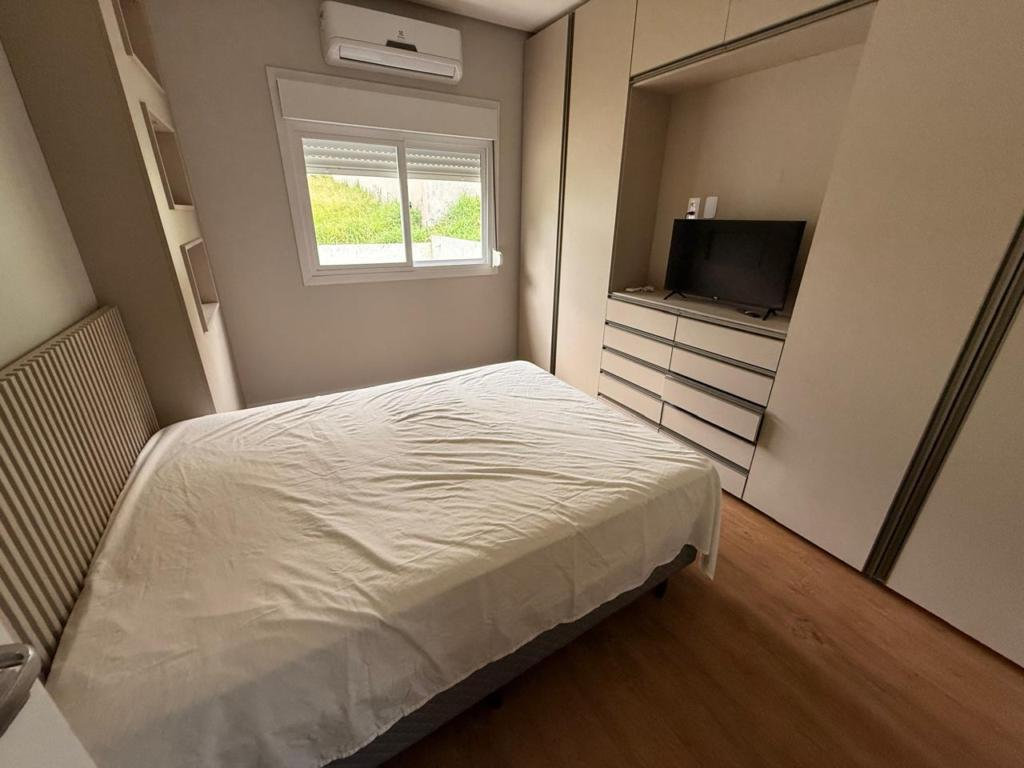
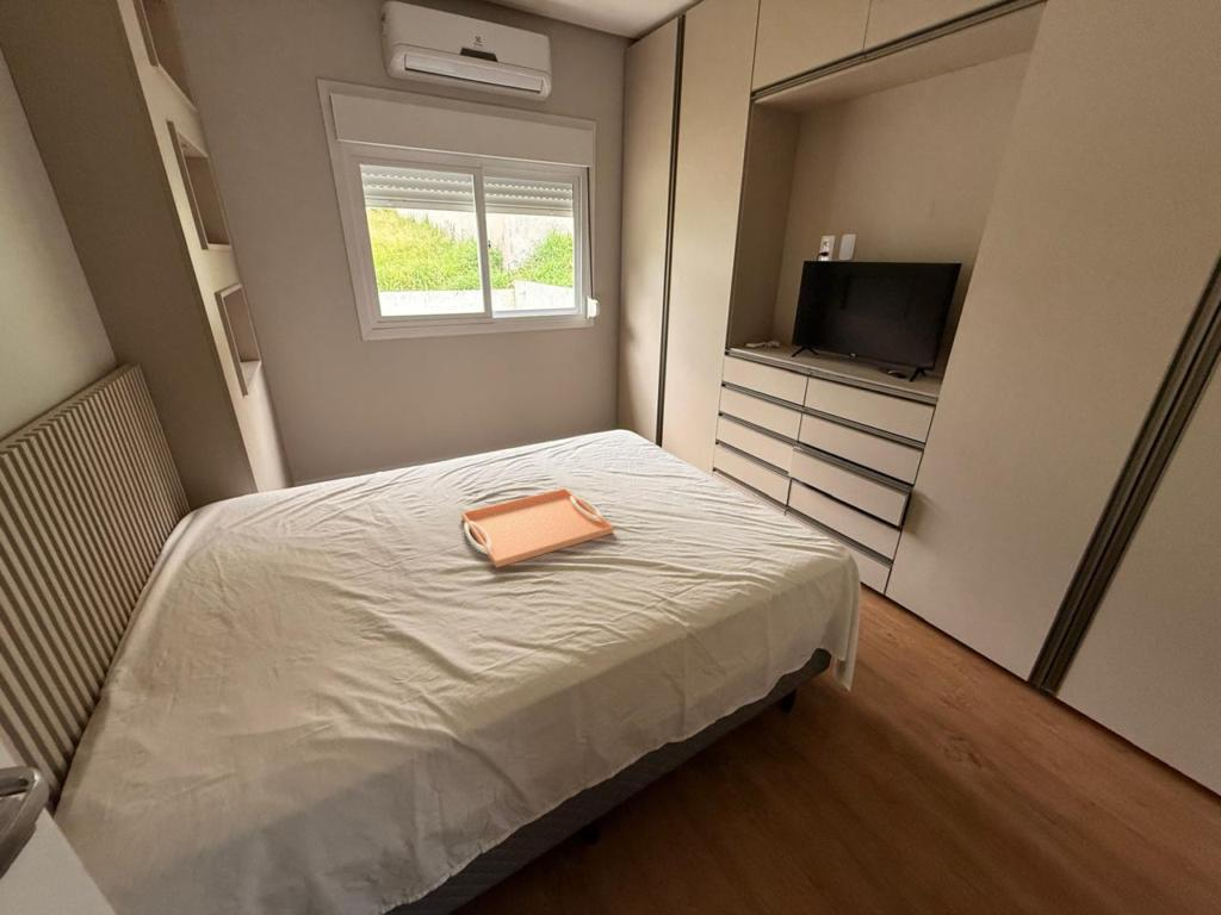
+ serving tray (535, 522)
